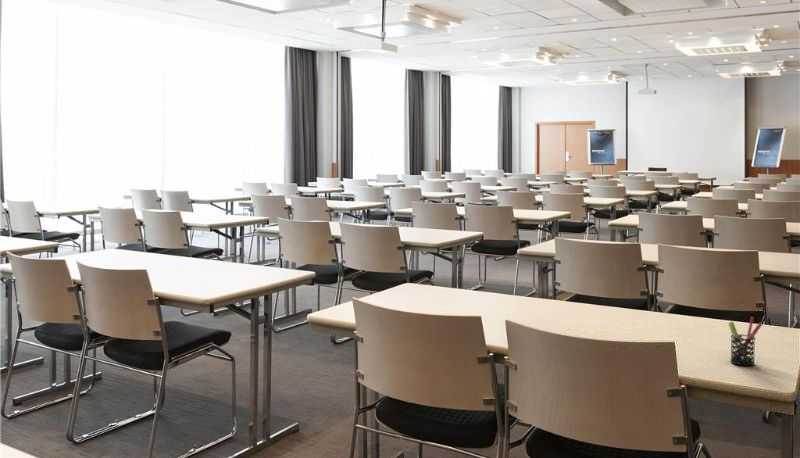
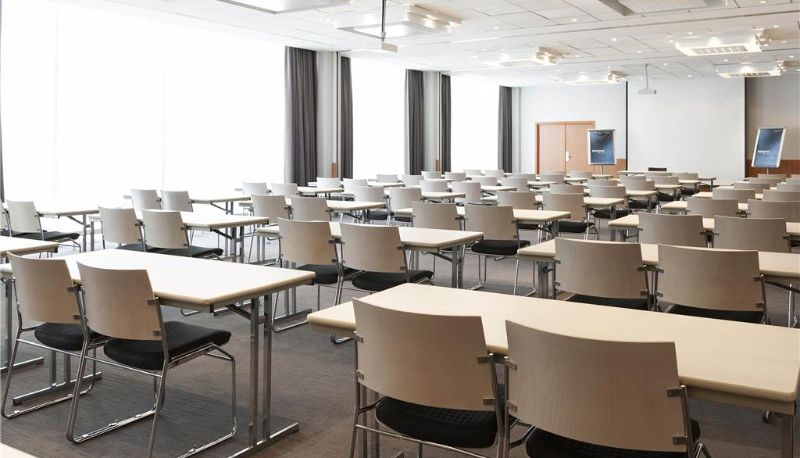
- pen holder (741, 339)
